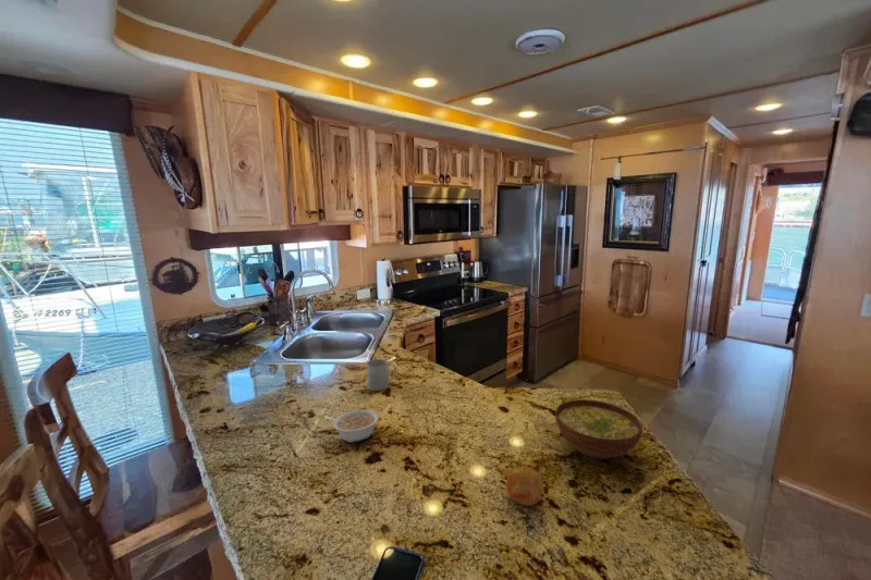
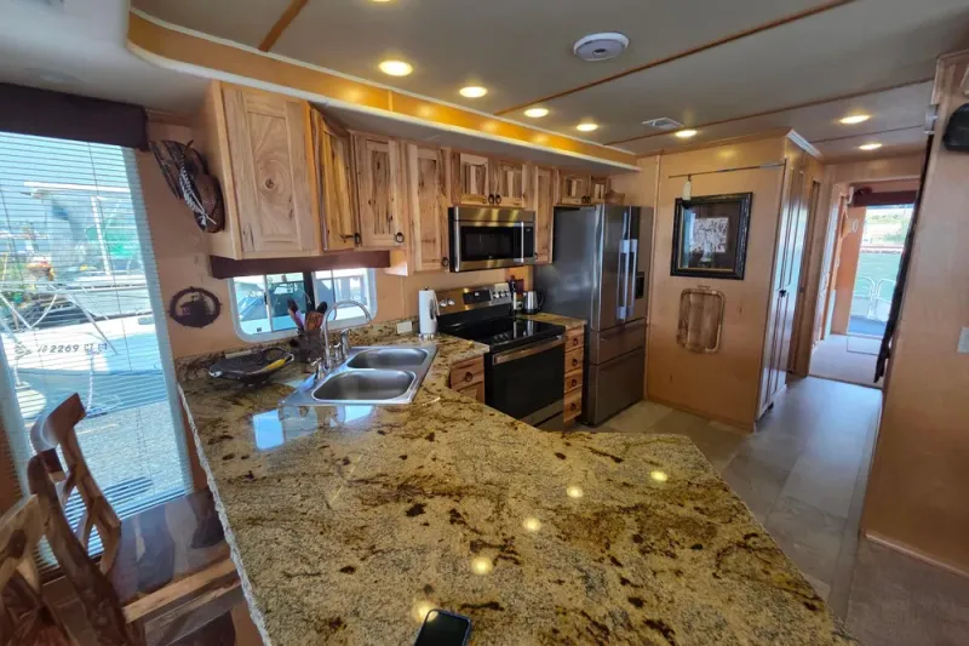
- mug (382, 373)
- legume (355, 425)
- bowl (596, 434)
- fruit (524, 484)
